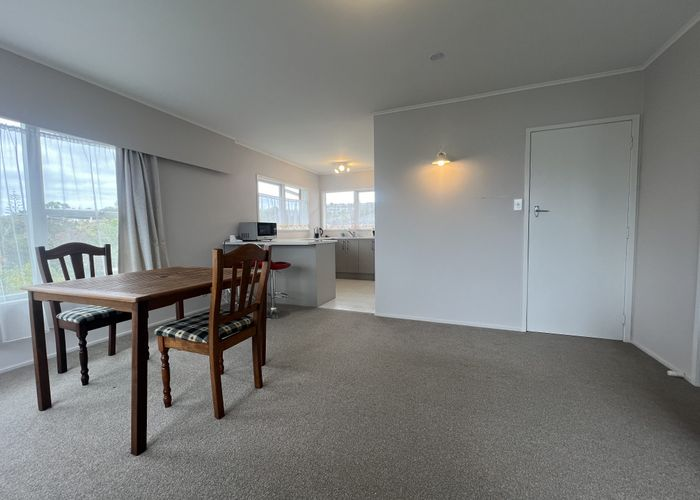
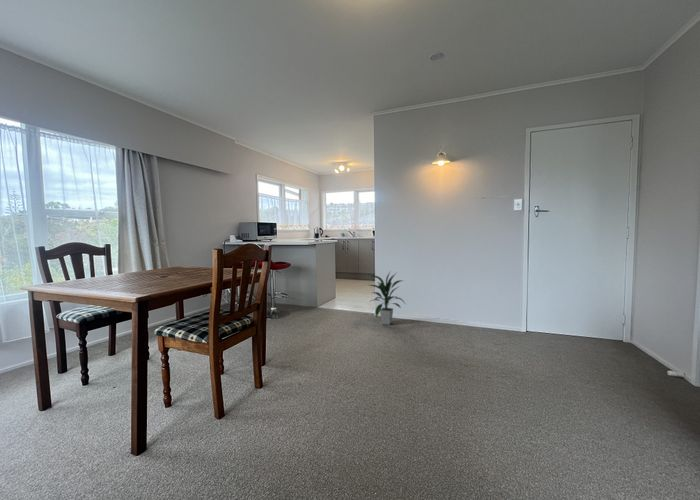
+ indoor plant (385, 297)
